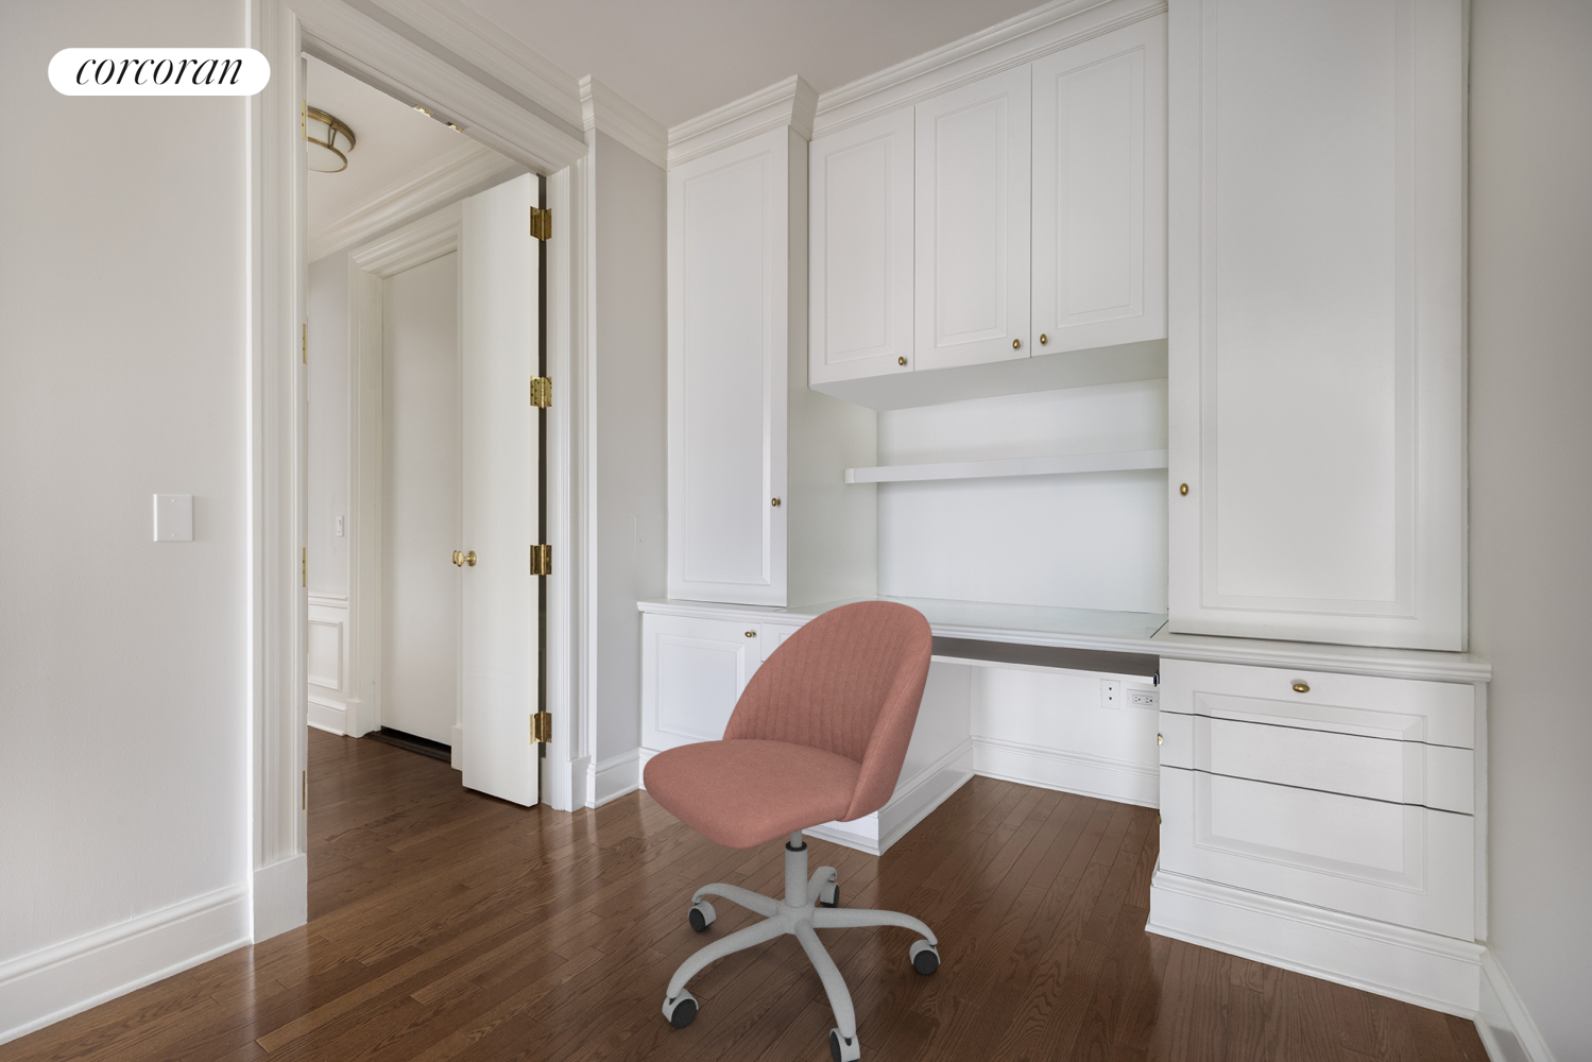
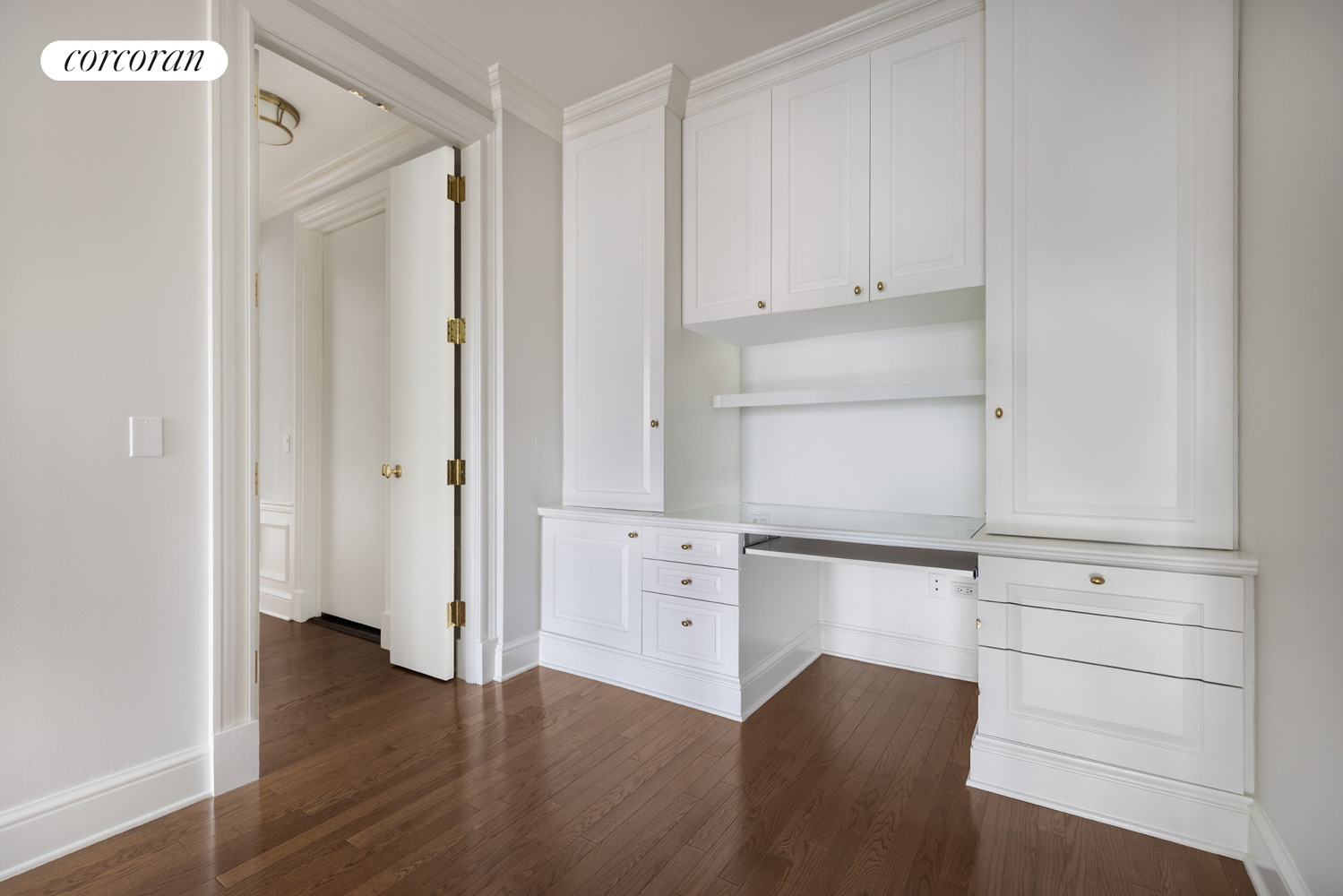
- office chair (789, 792)
